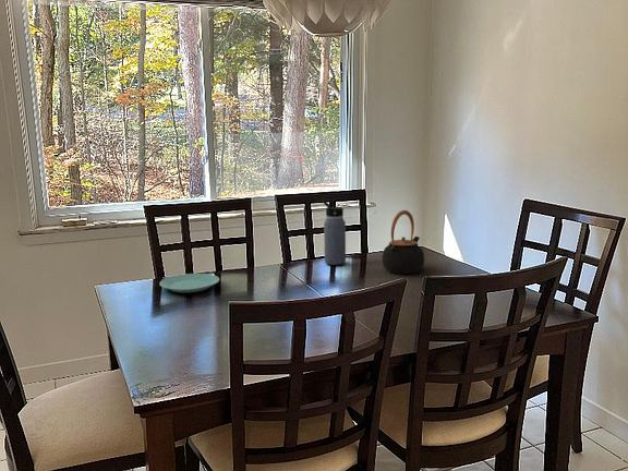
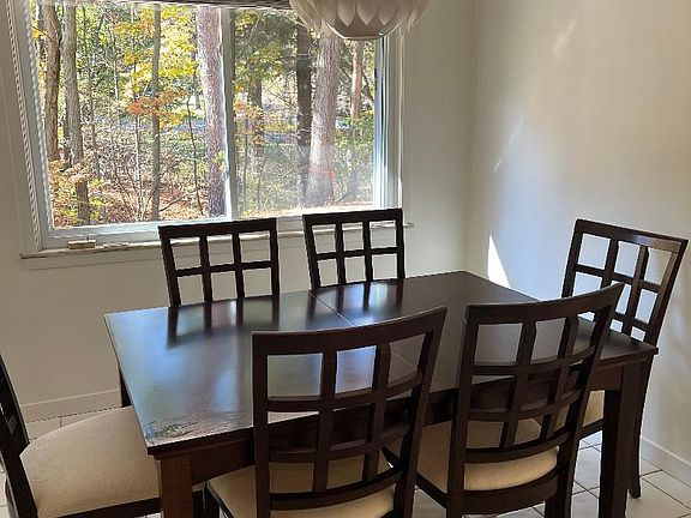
- teapot (404, 239)
- water bottle (334, 231)
- plate (190, 283)
